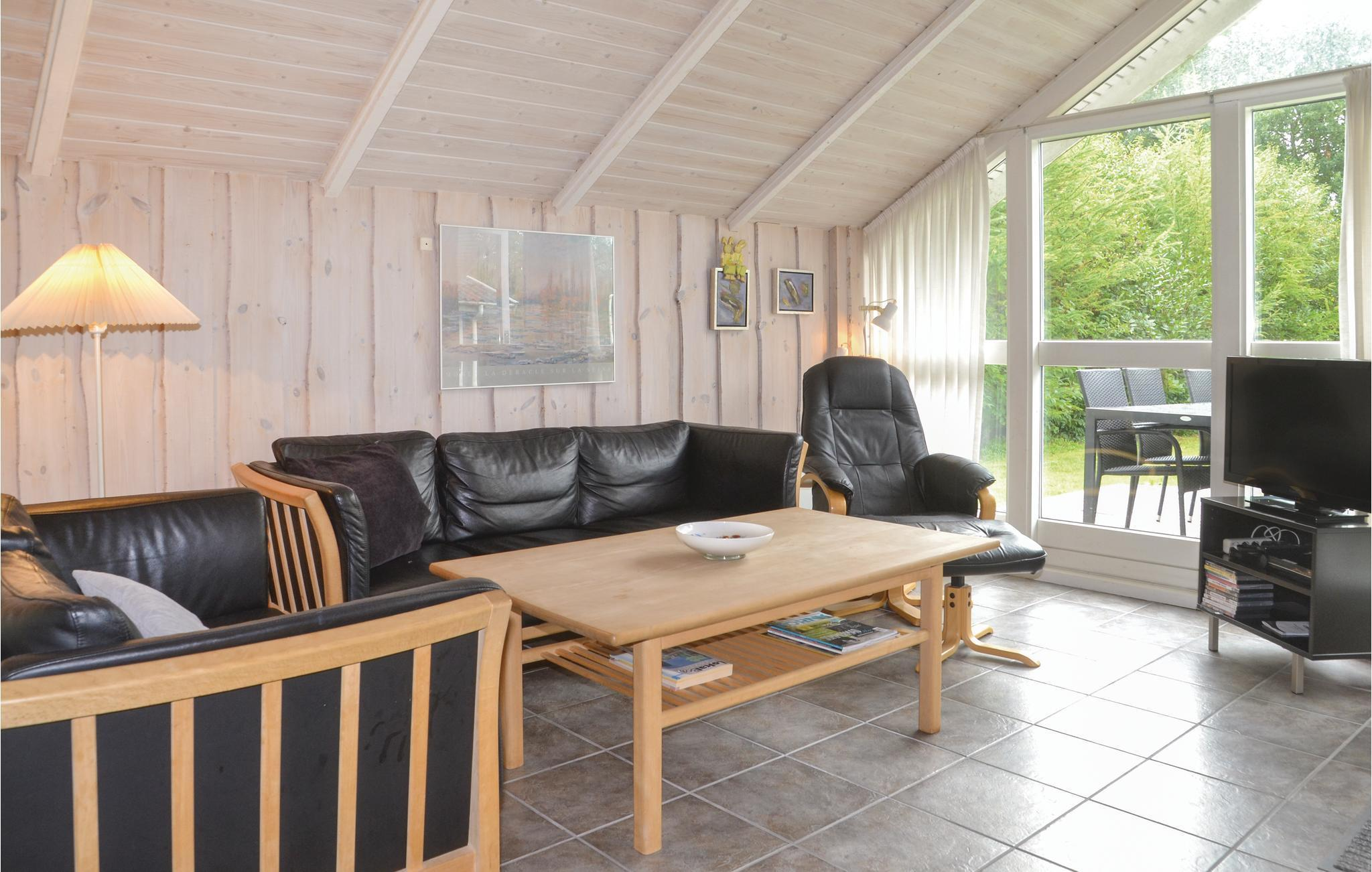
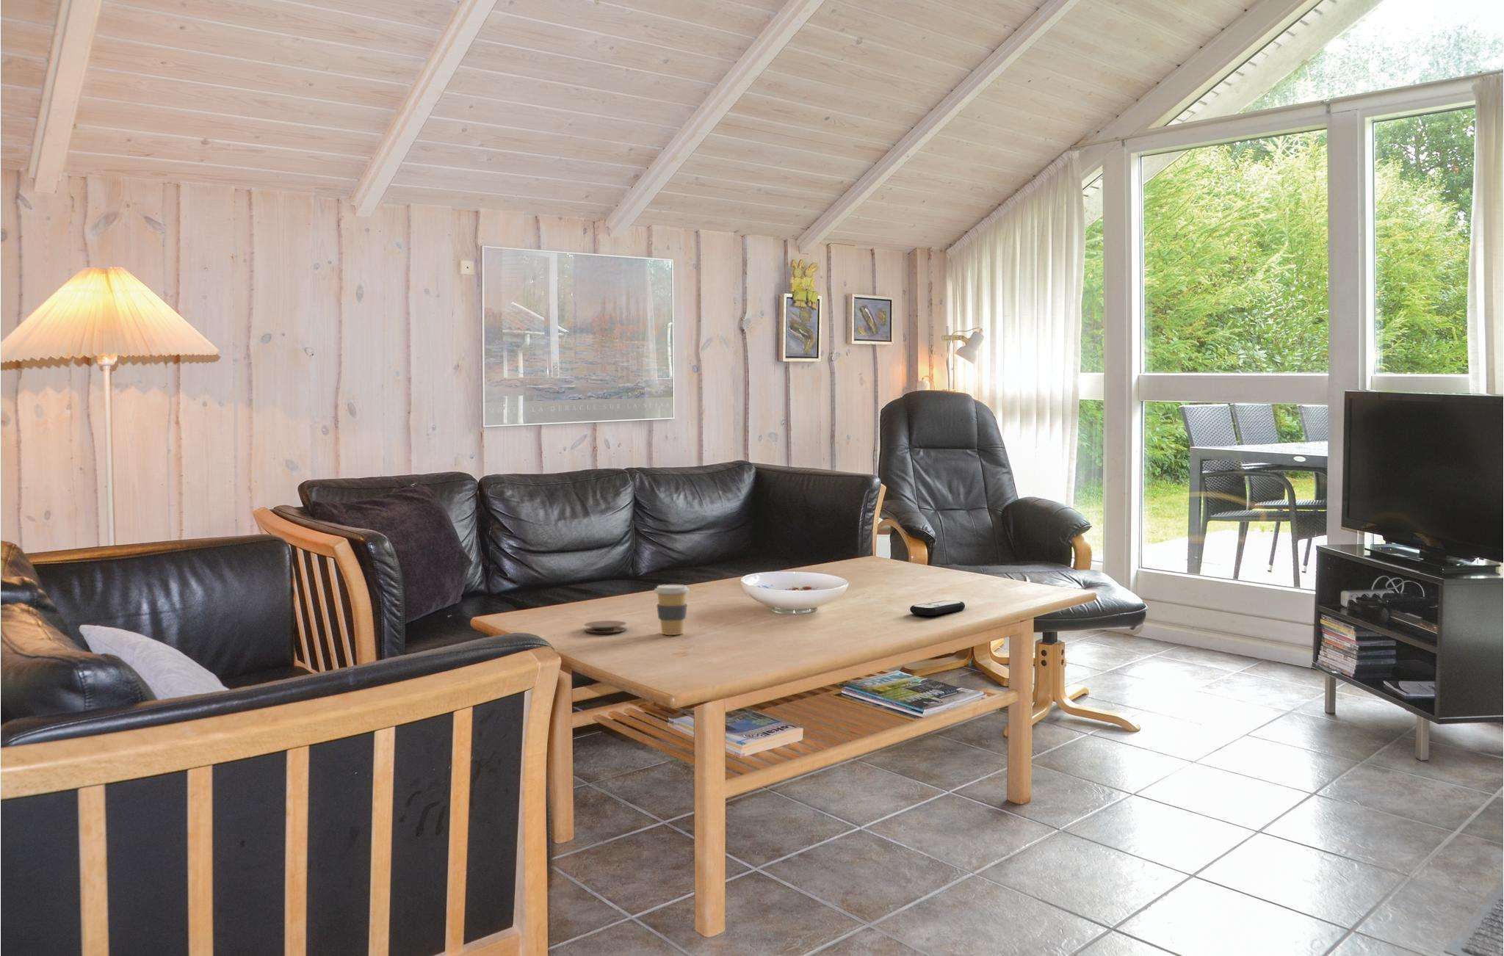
+ coaster (605, 626)
+ coffee cup (672, 610)
+ remote control (938, 607)
